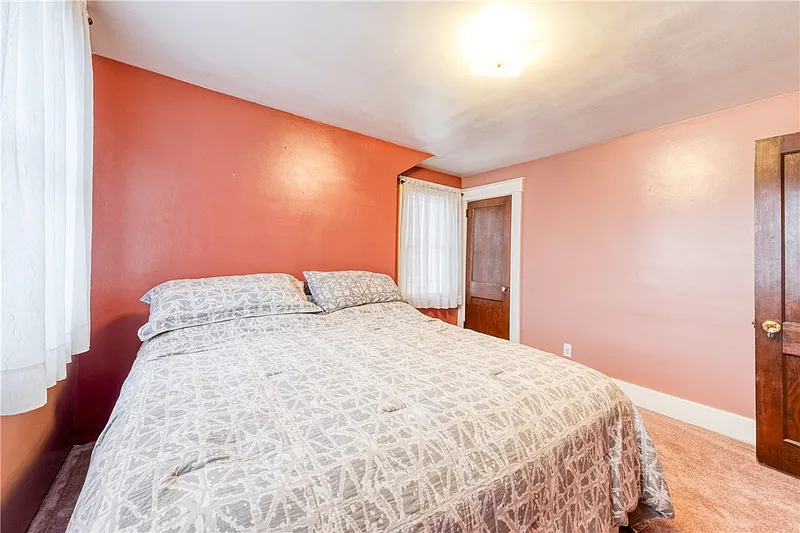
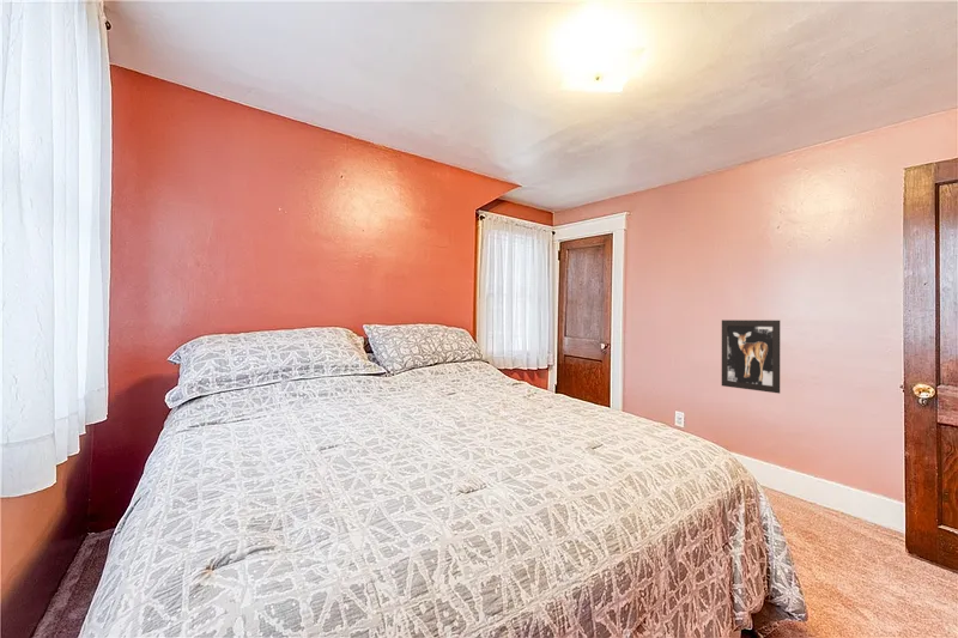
+ wall art (748, 354)
